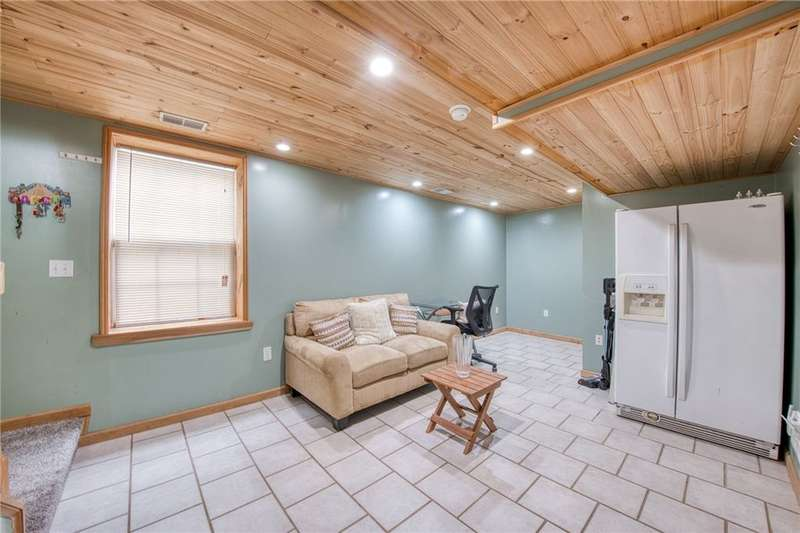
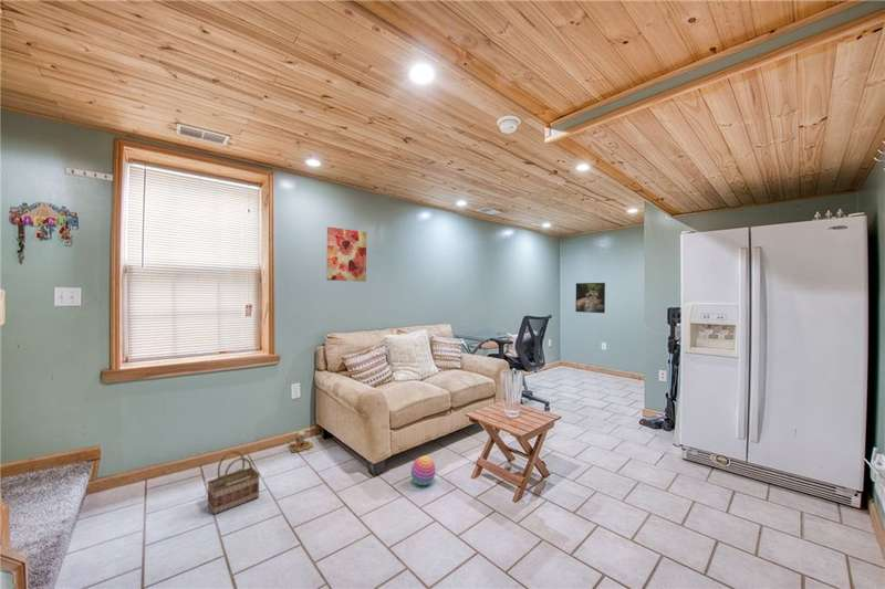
+ stacking toy (423, 469)
+ wall art (346, 255)
+ basket (233, 477)
+ toy house (301, 439)
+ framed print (590, 297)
